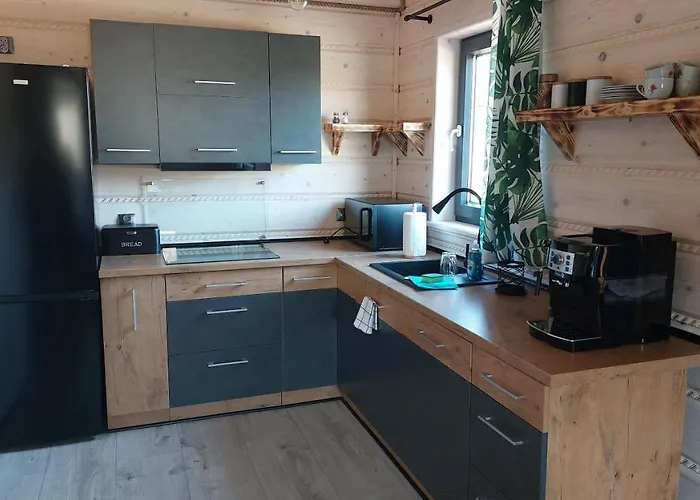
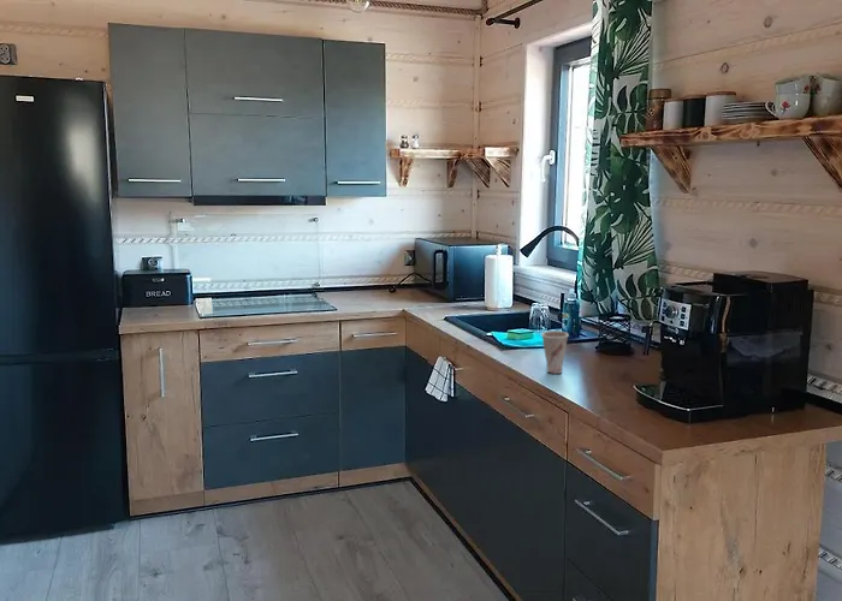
+ cup (553, 352)
